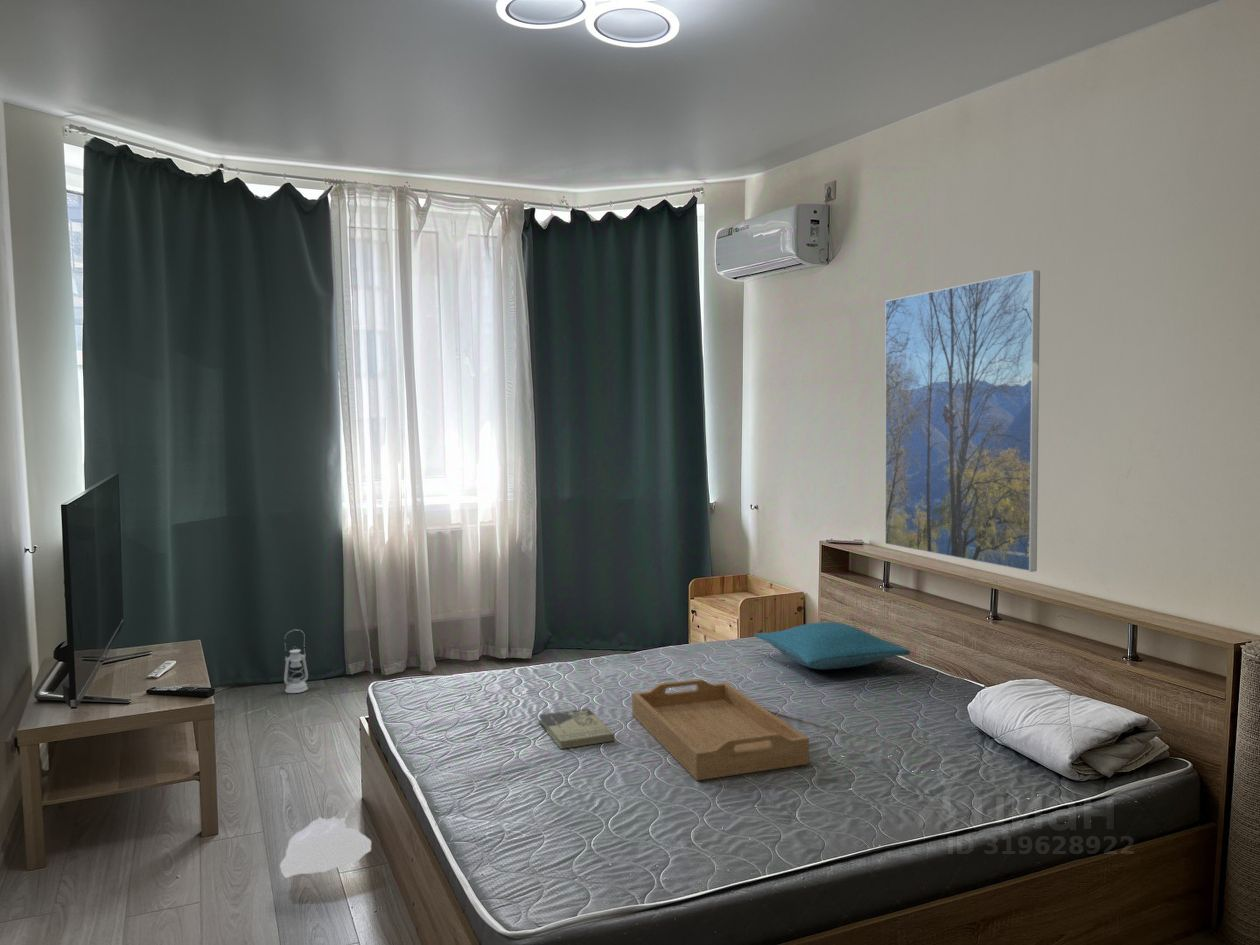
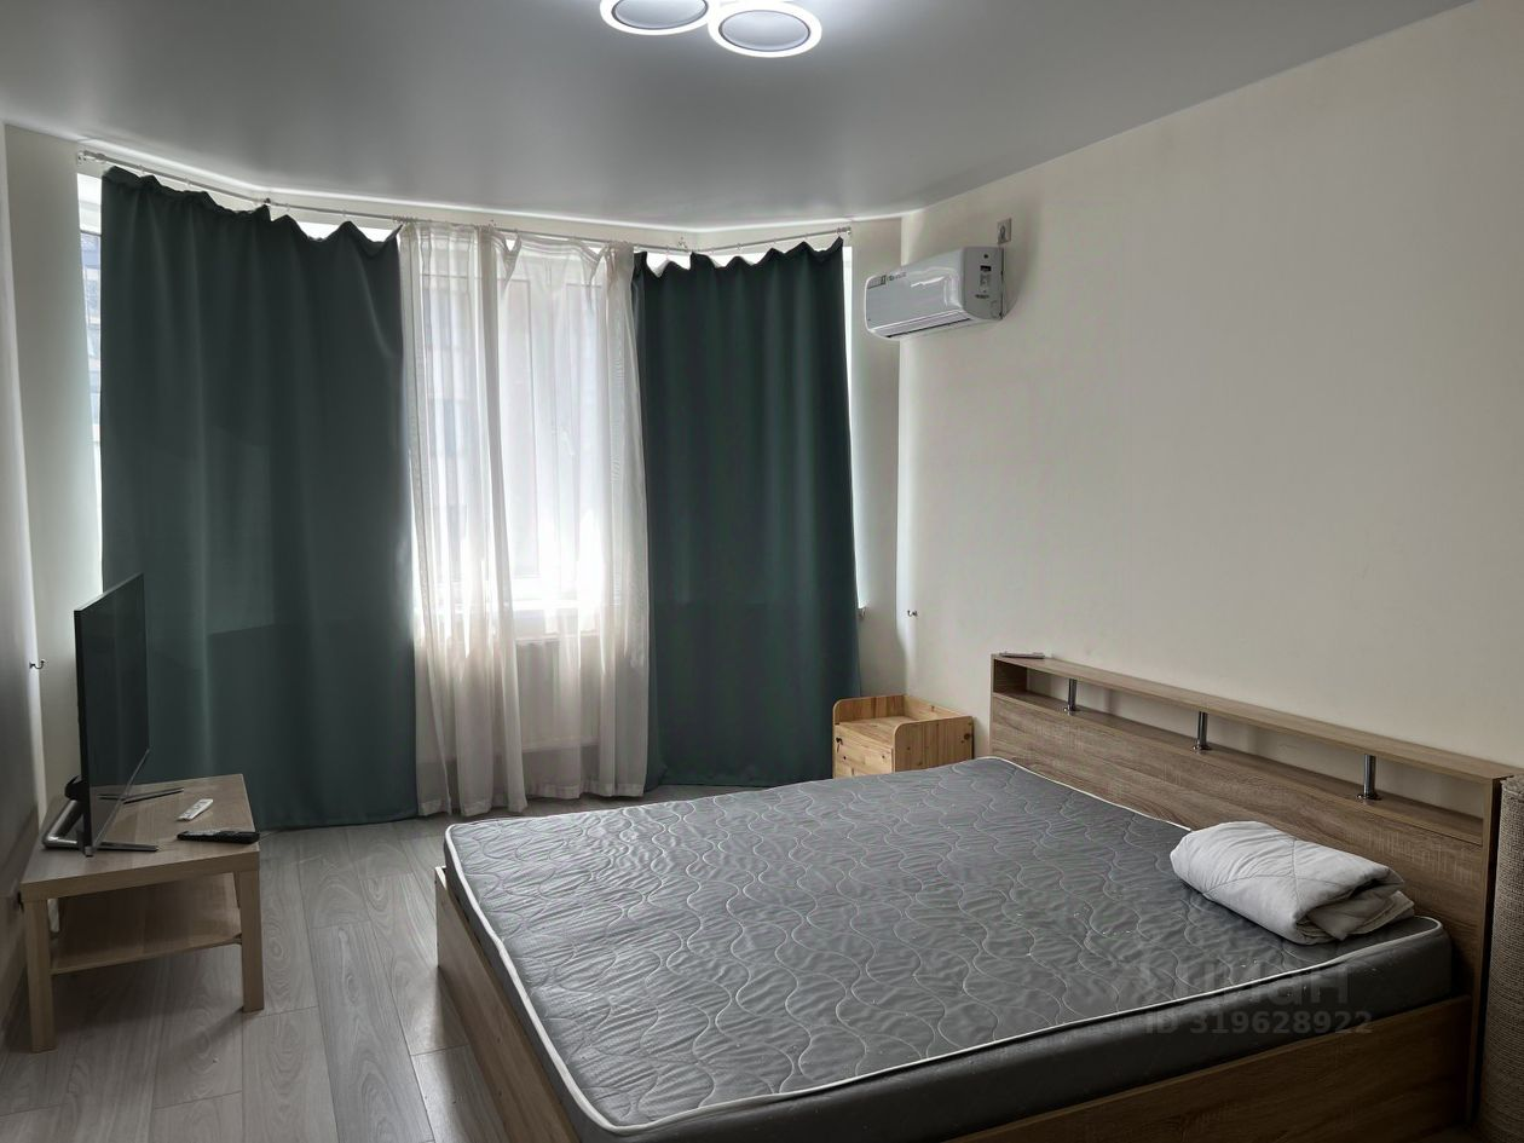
- serving tray (713, 722)
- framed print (953, 423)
- book (575, 727)
- lantern (295, 659)
- bag (321, 837)
- pillow (829, 645)
